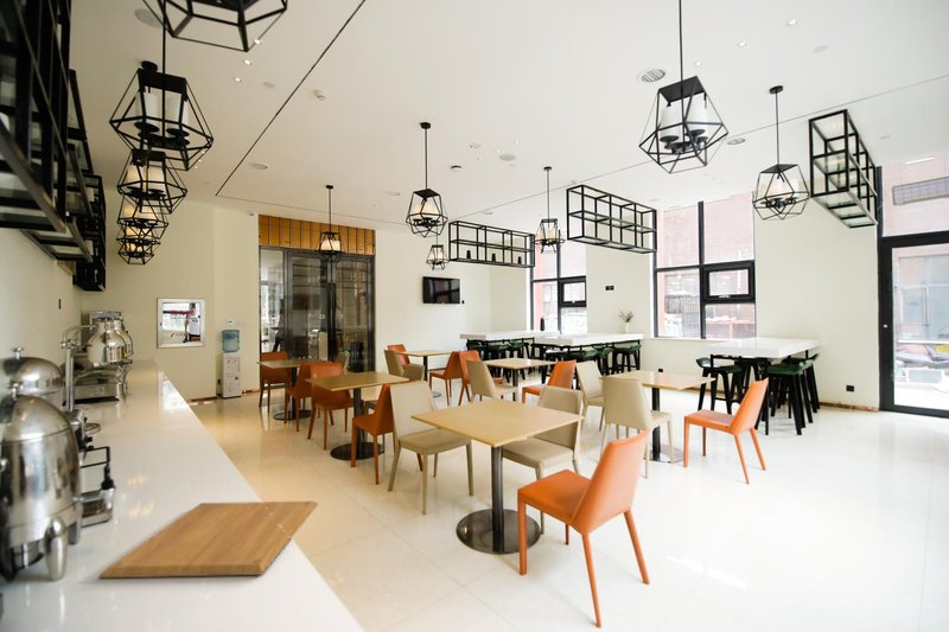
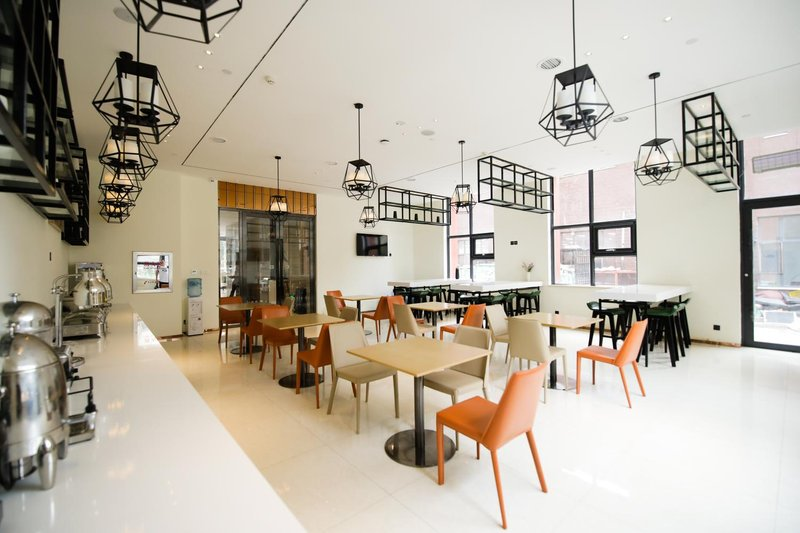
- chopping board (225, 531)
